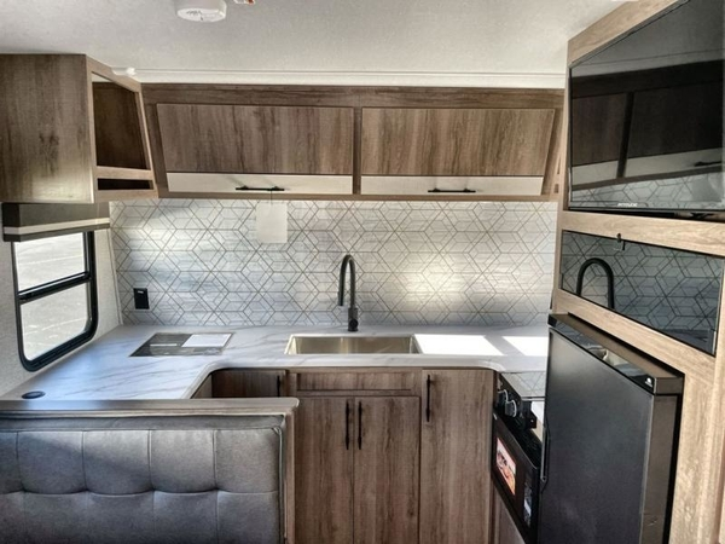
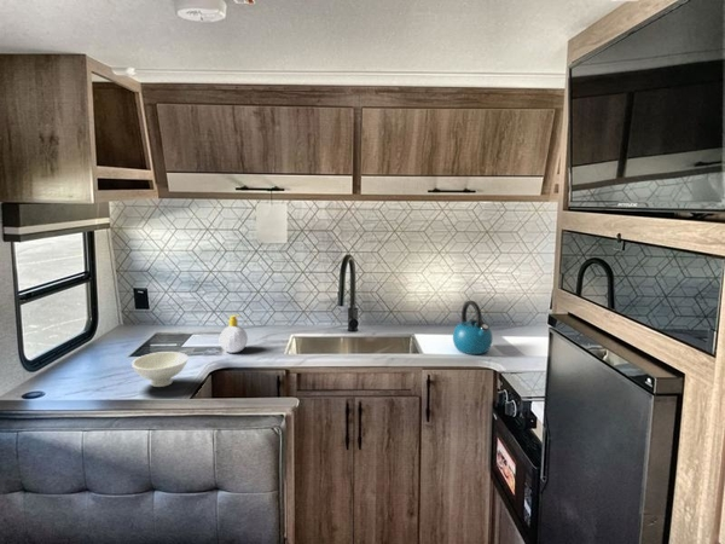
+ bowl (161, 371)
+ soap bottle (233, 332)
+ kettle (474, 326)
